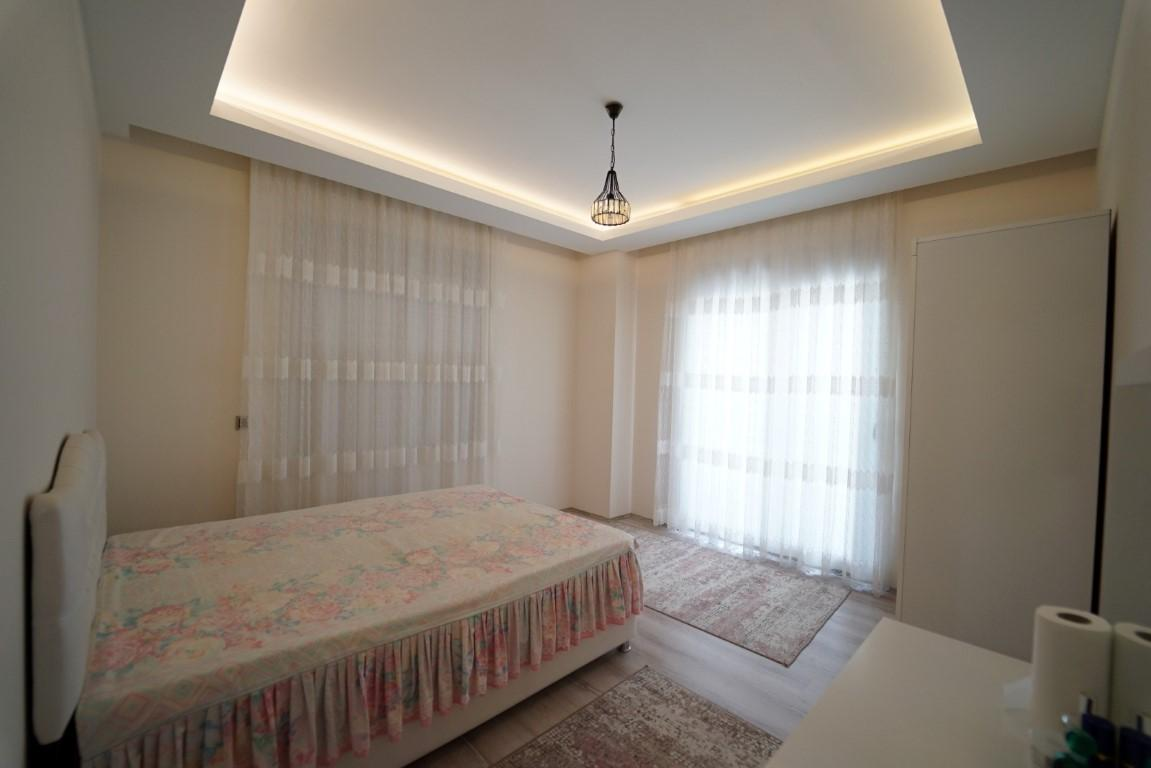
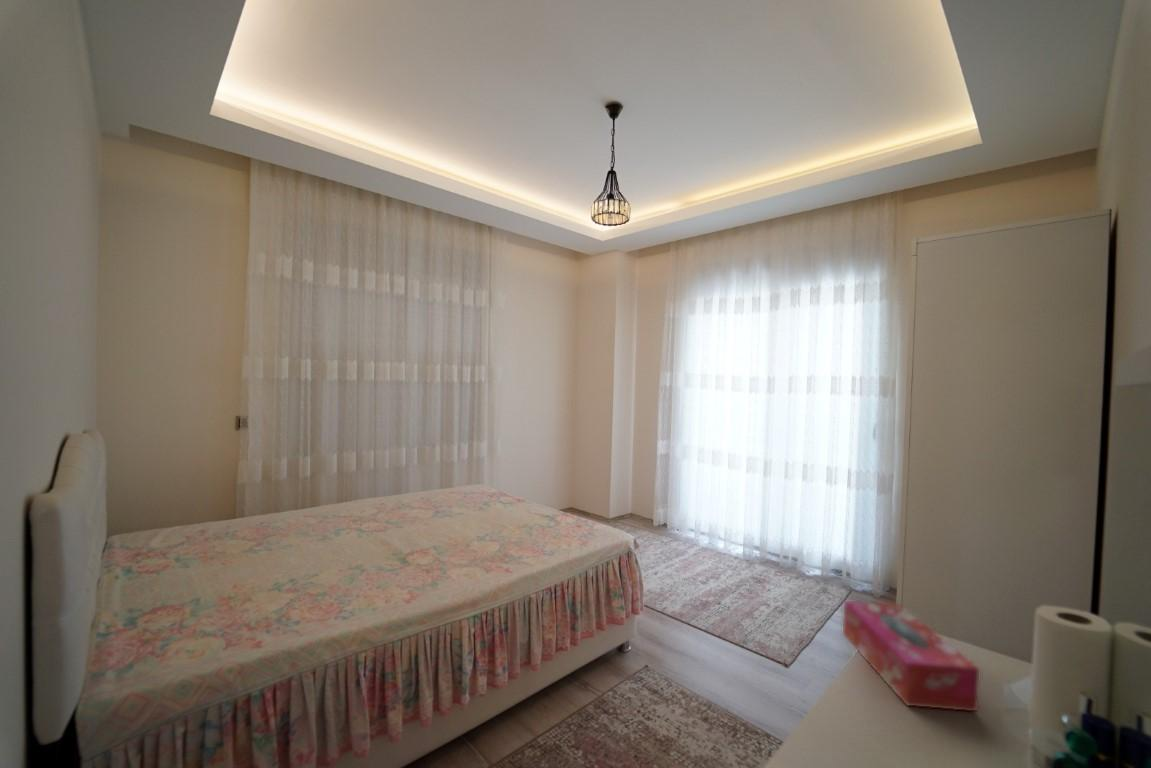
+ tissue box (902, 649)
